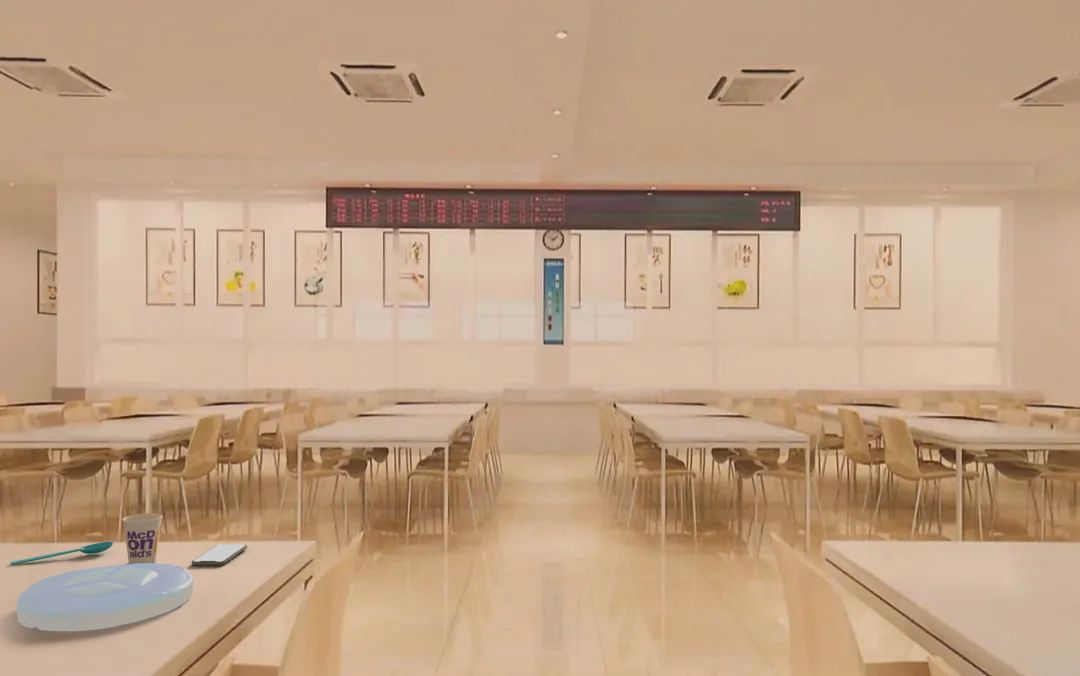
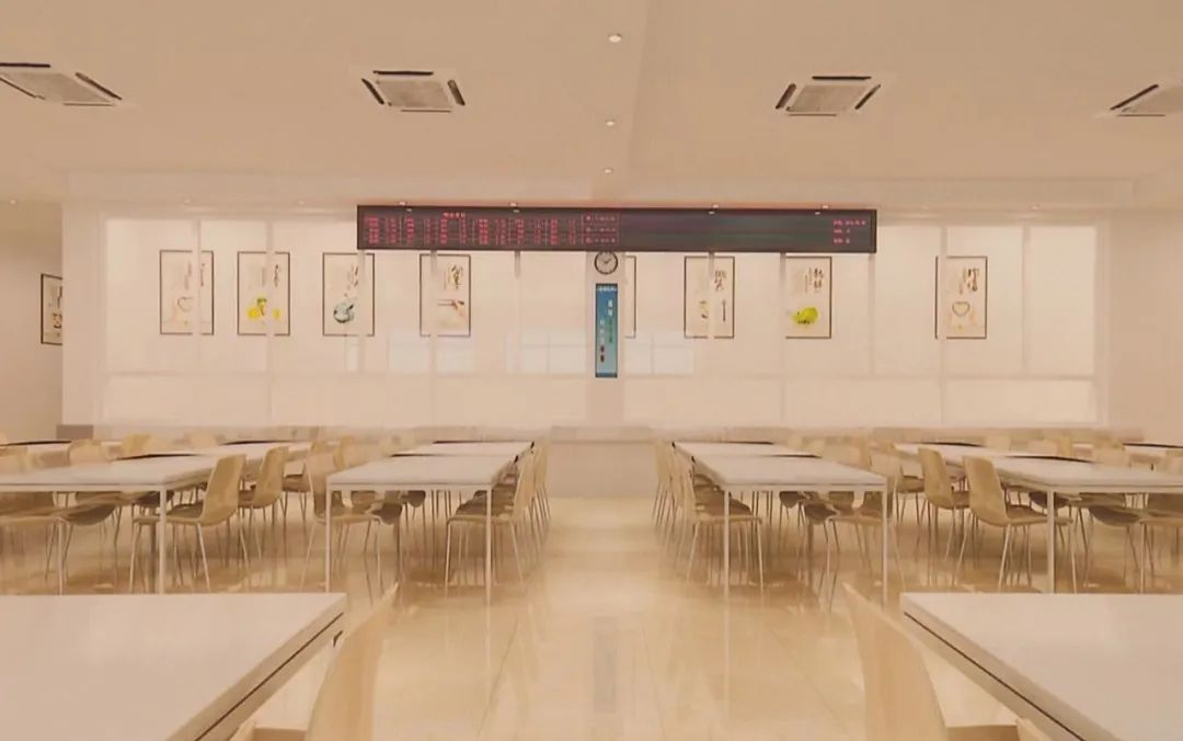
- cup (142, 539)
- plate (109, 589)
- smartphone (220, 554)
- spoon (63, 553)
